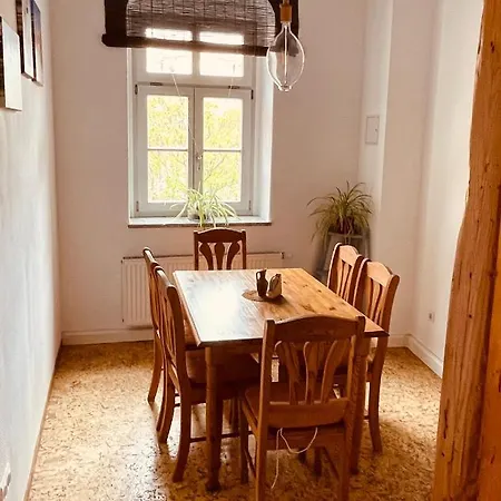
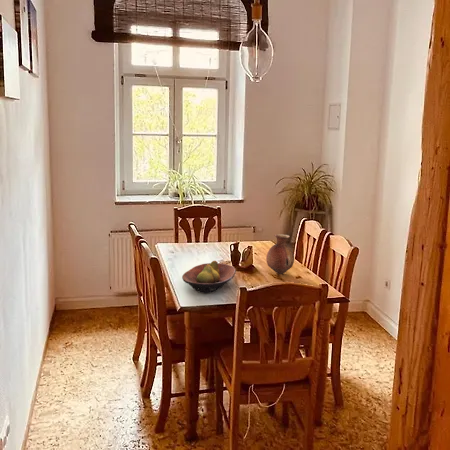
+ fruit bowl (209, 274)
+ vase (280, 254)
